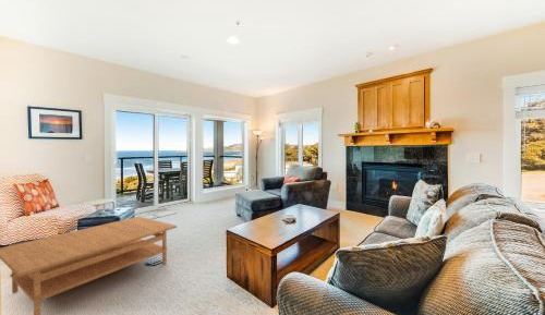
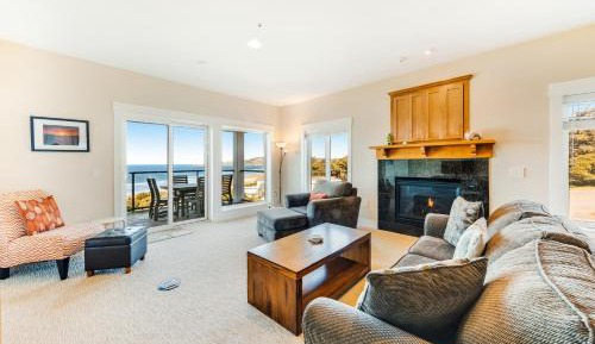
- coffee table (98, 255)
